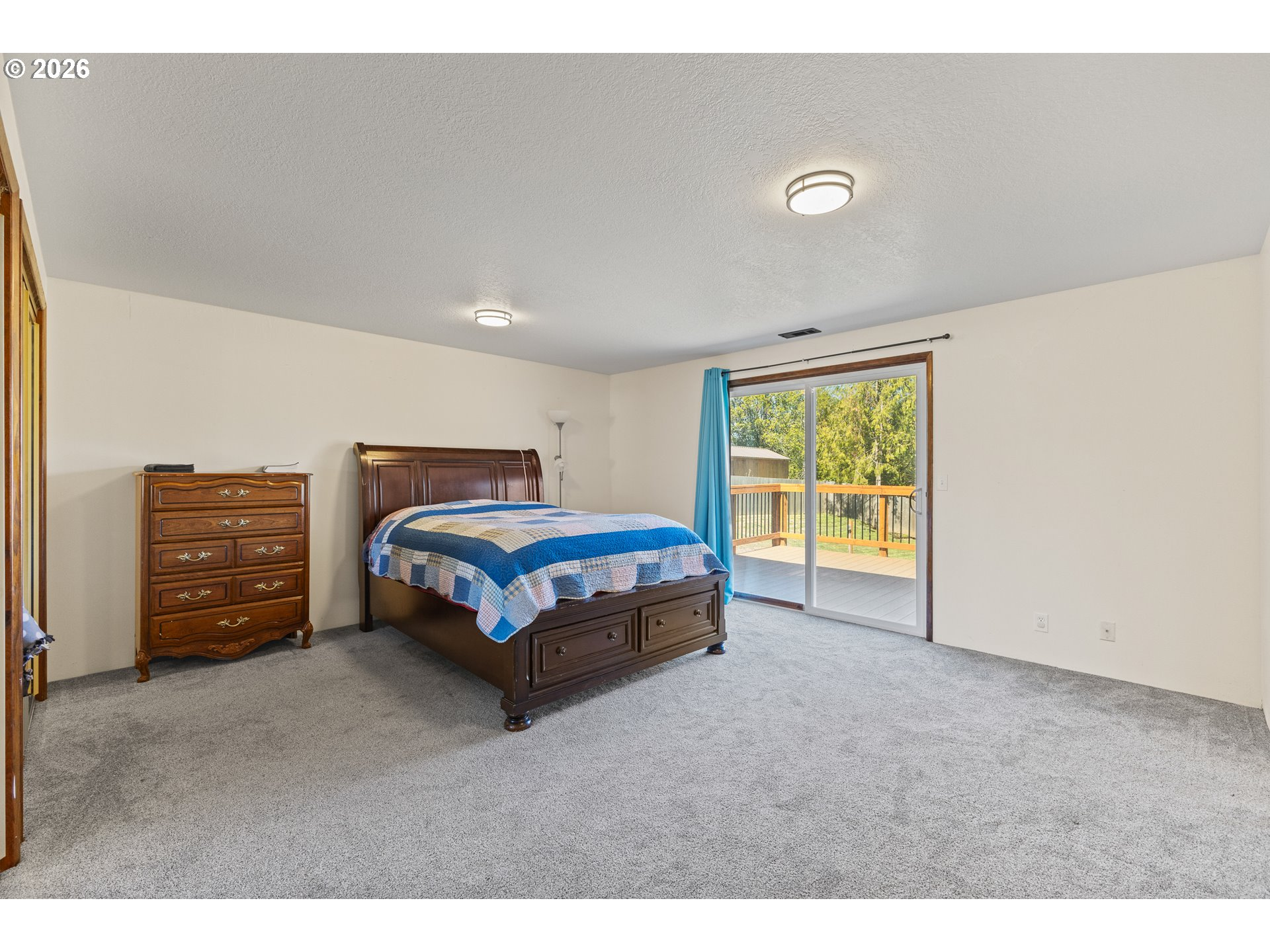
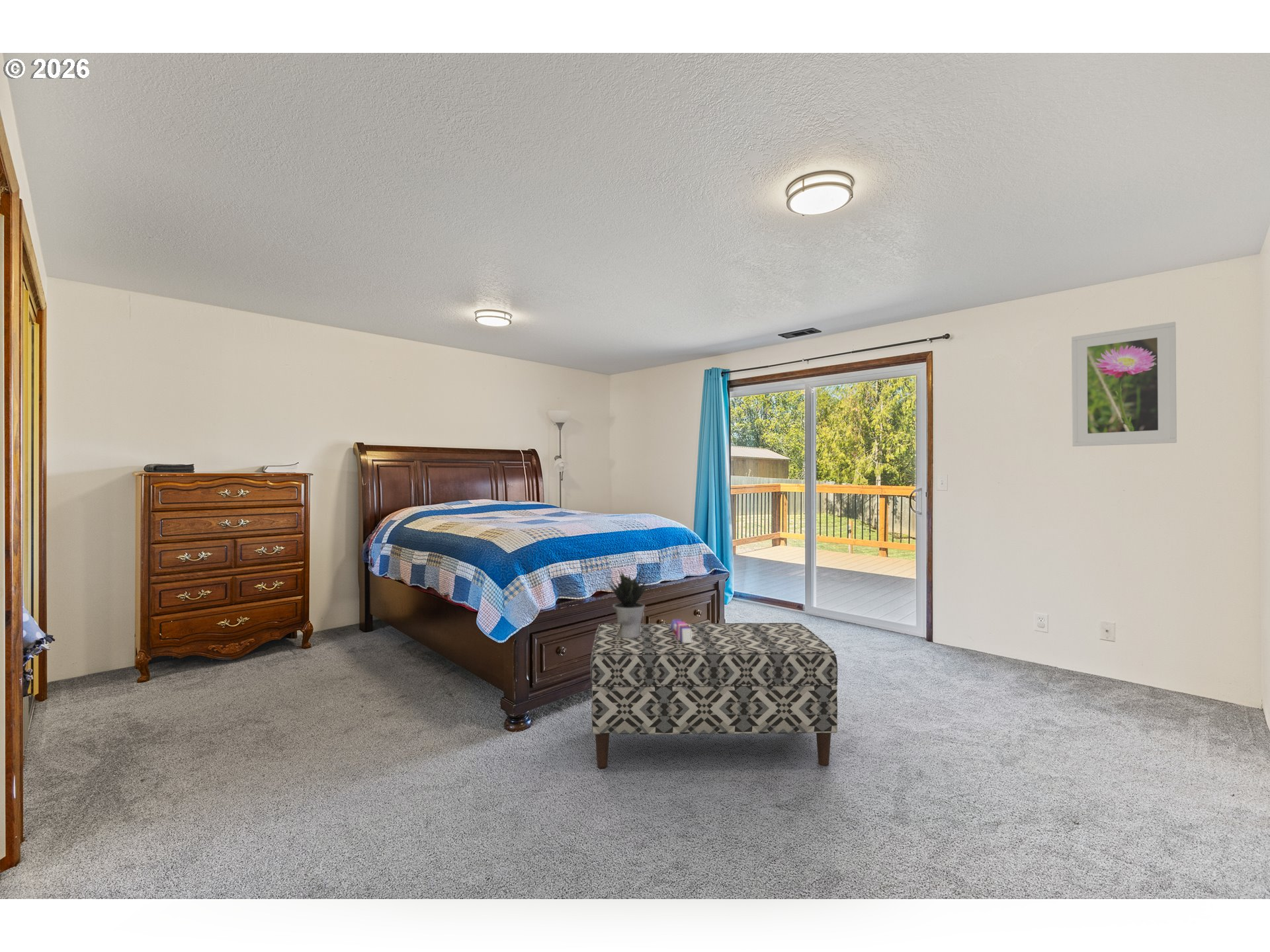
+ potted plant (626, 601)
+ bench (706, 690)
+ books (680, 627)
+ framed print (1121, 387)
